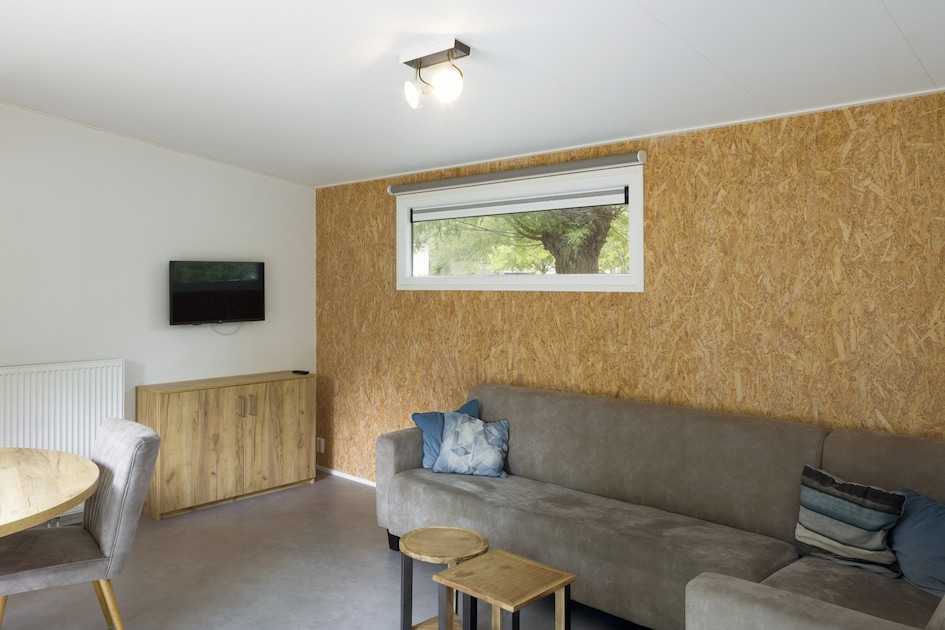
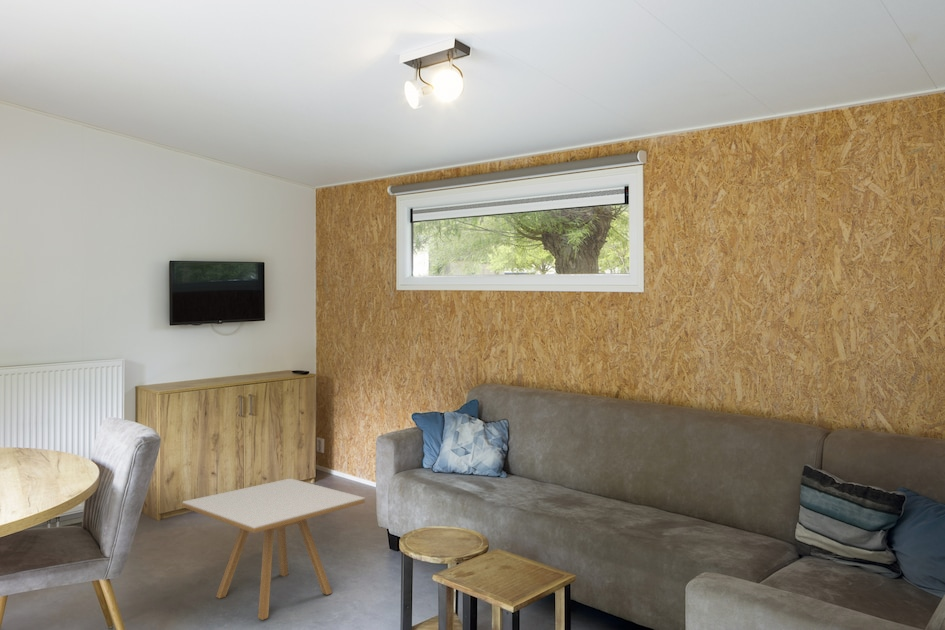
+ side table (272, 547)
